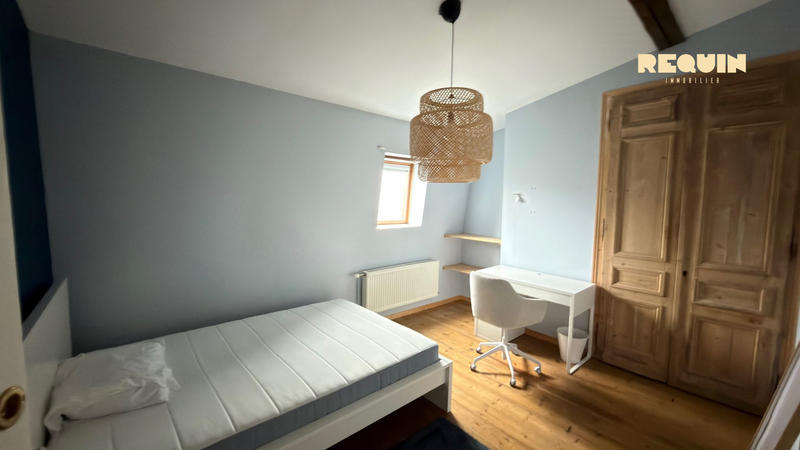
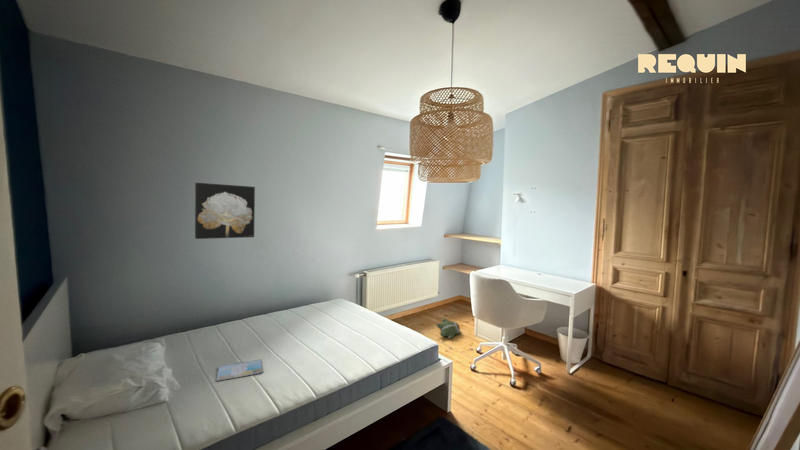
+ book (240, 368)
+ wall art (226, 211)
+ plush toy (449, 327)
